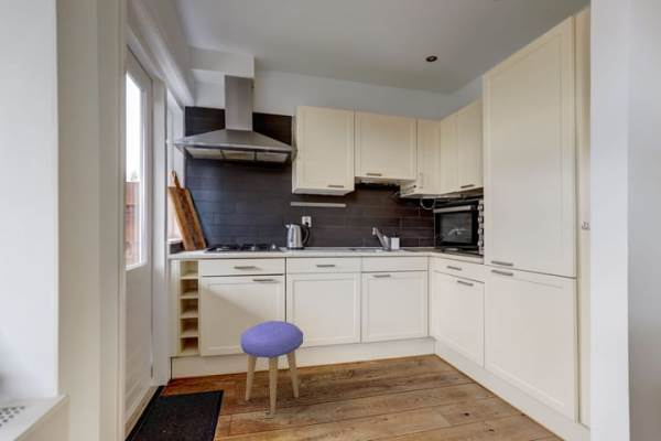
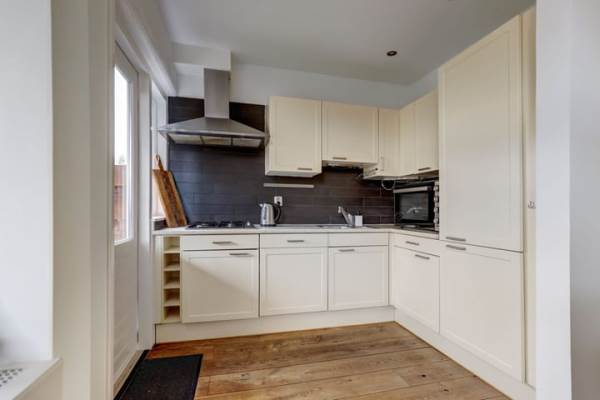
- stool (272, 363)
